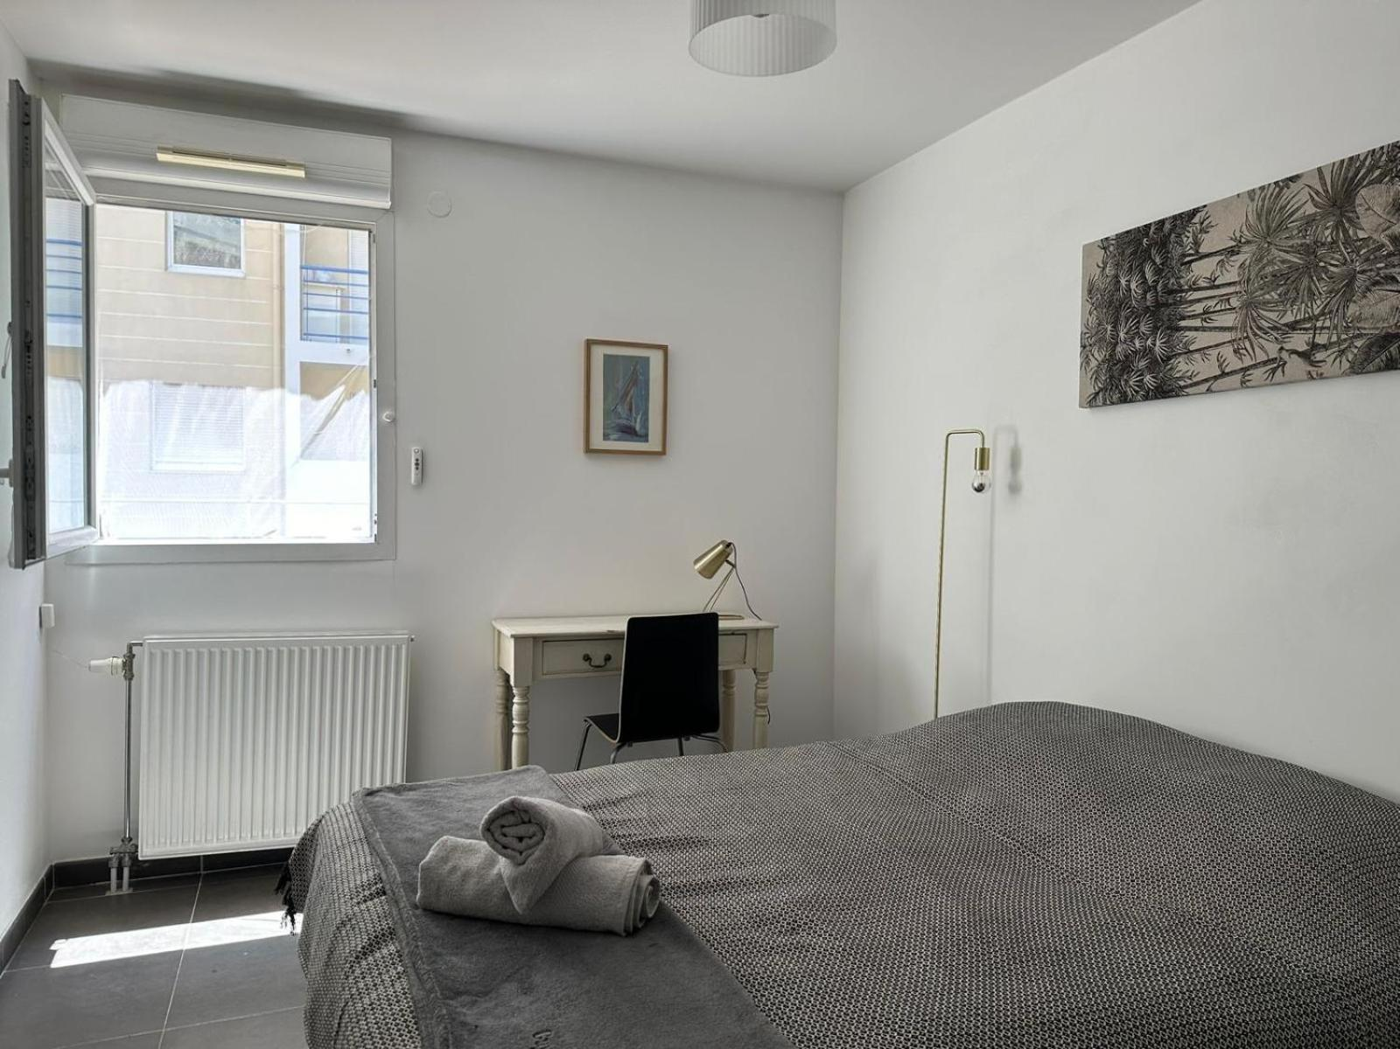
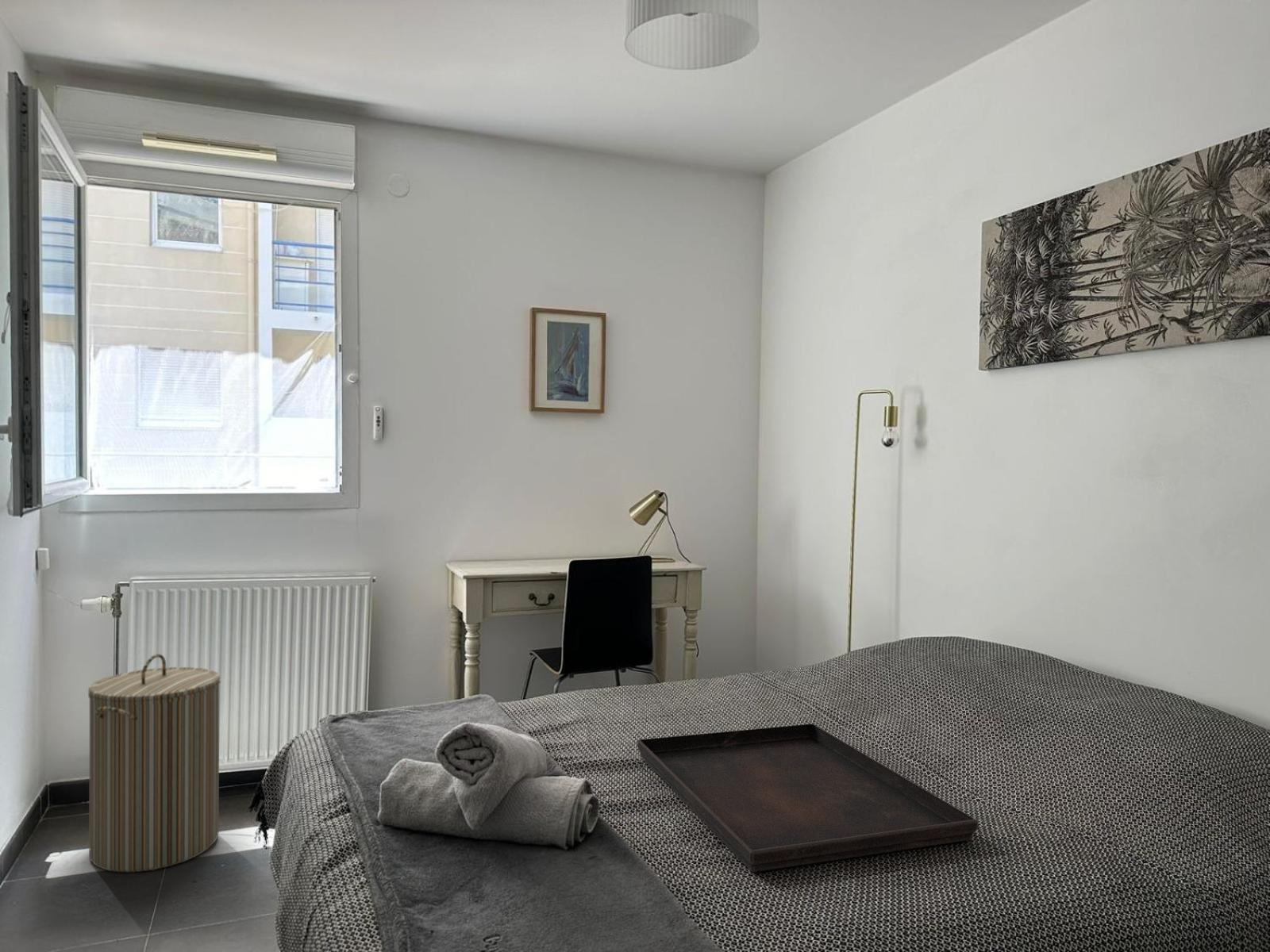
+ laundry hamper (156, 750)
+ serving tray (787, 785)
